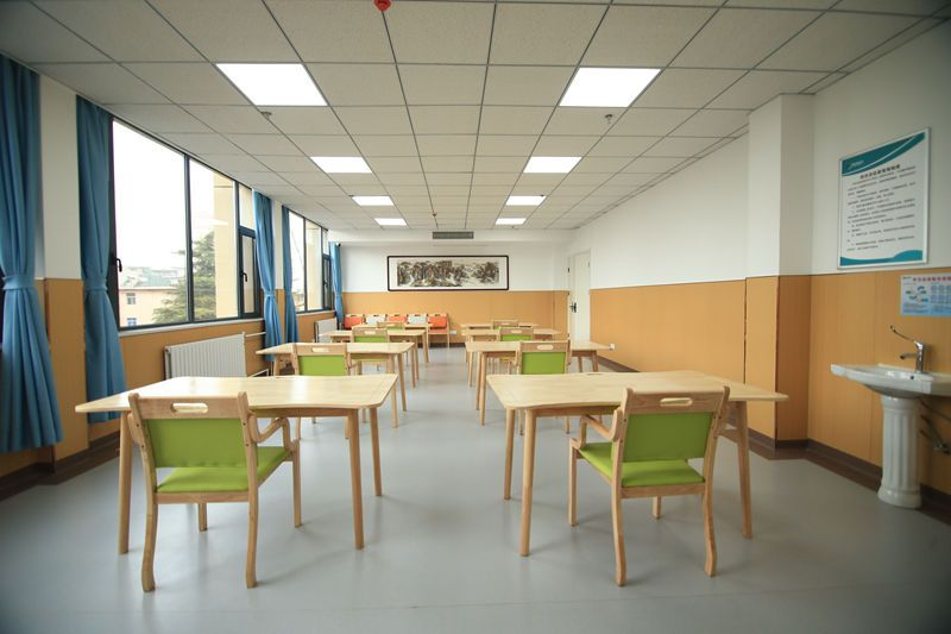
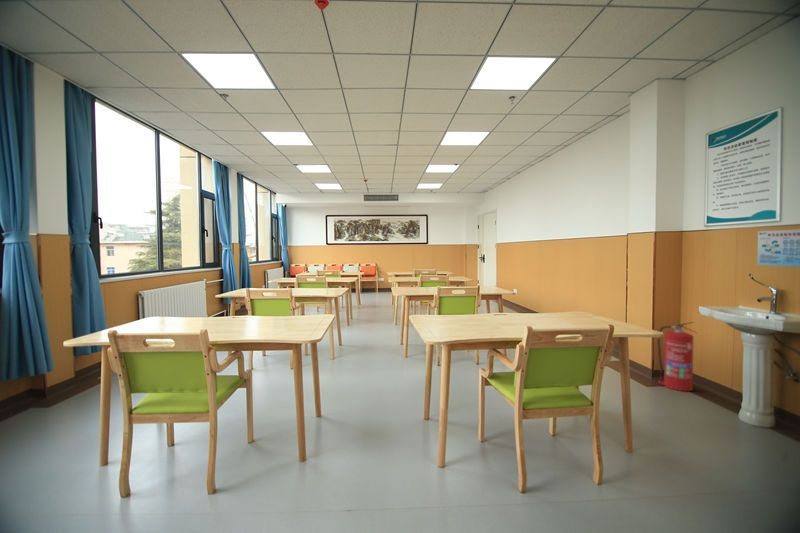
+ fire extinguisher (677, 353)
